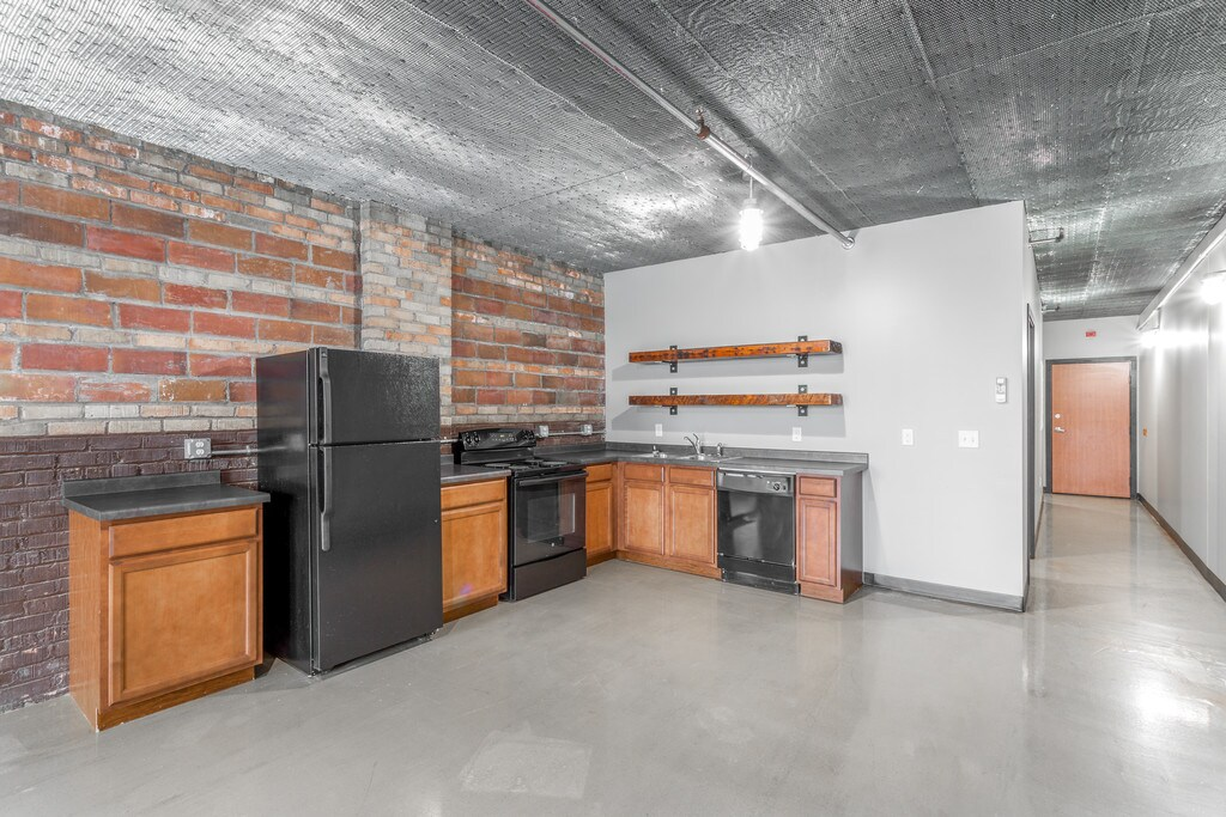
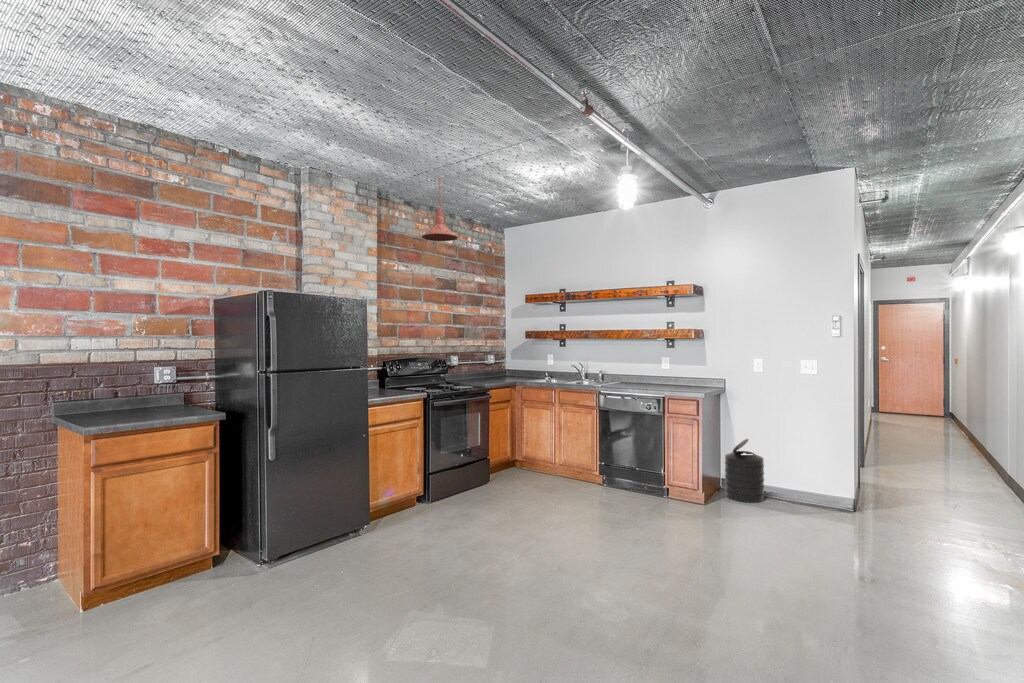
+ trash can (744, 467)
+ pendant light (439, 205)
